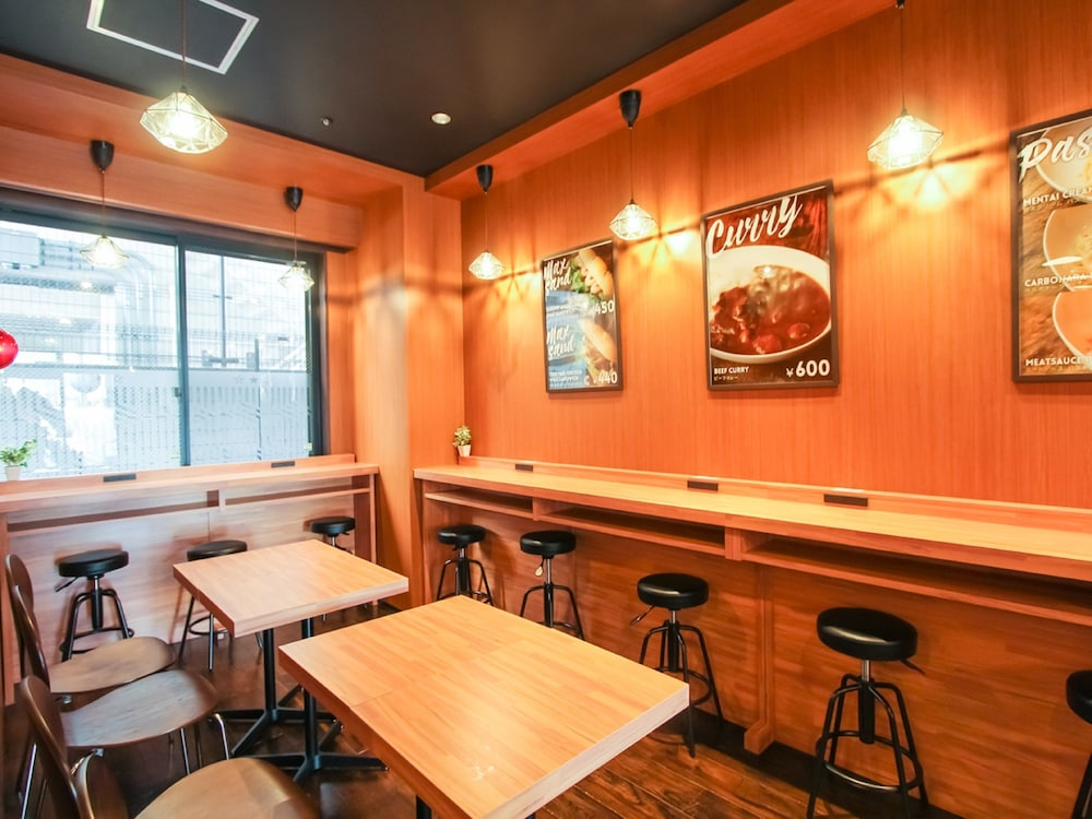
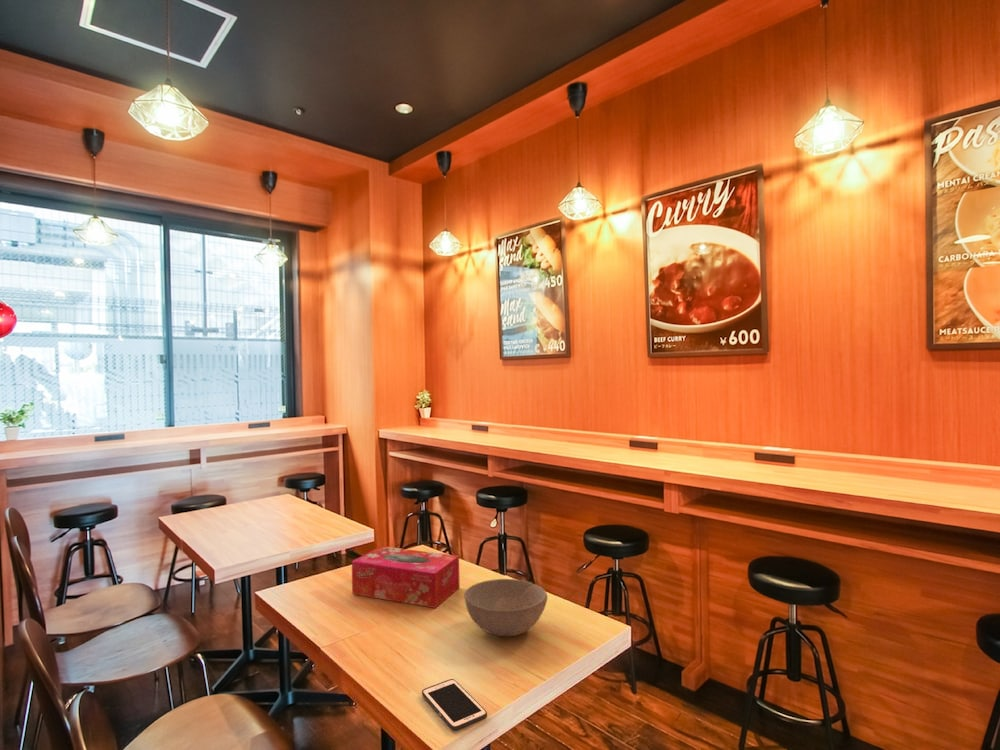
+ cell phone (453, 703)
+ bowl (506, 611)
+ tissue box (406, 574)
